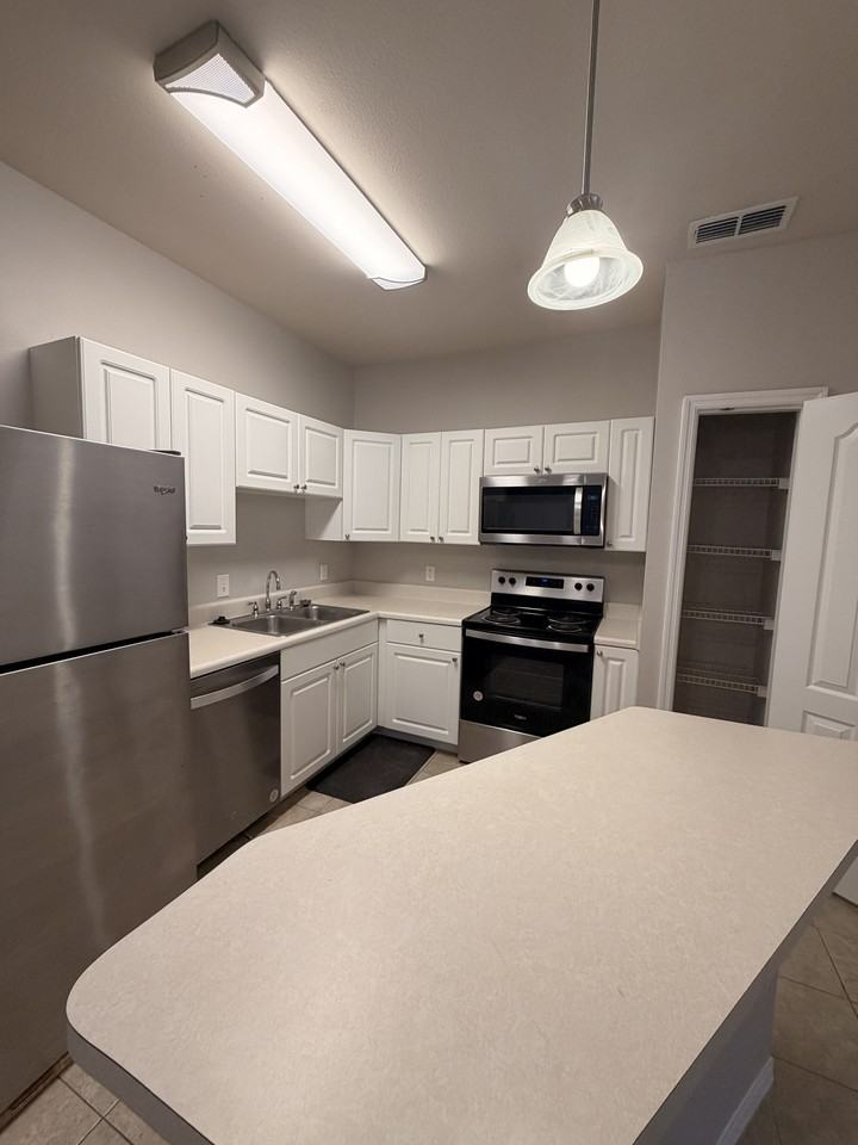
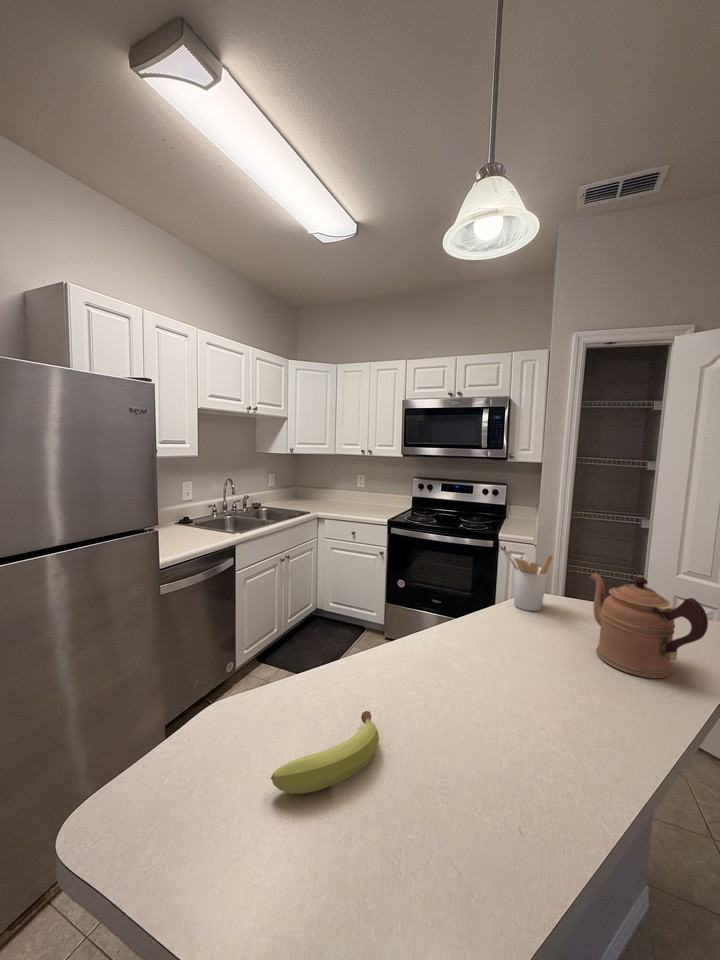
+ coffeepot (637, 618)
+ utensil holder (528, 581)
+ fruit (331, 748)
